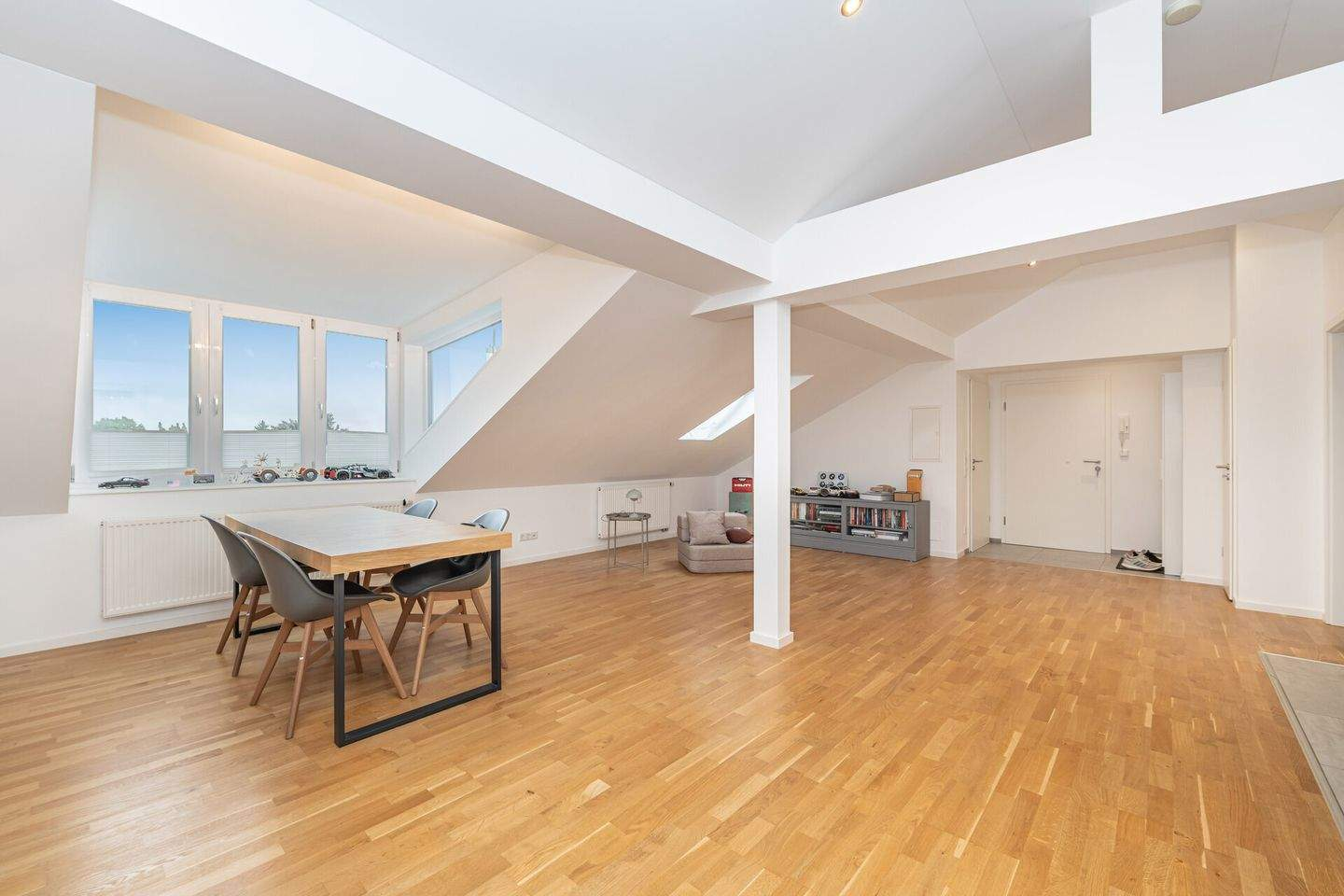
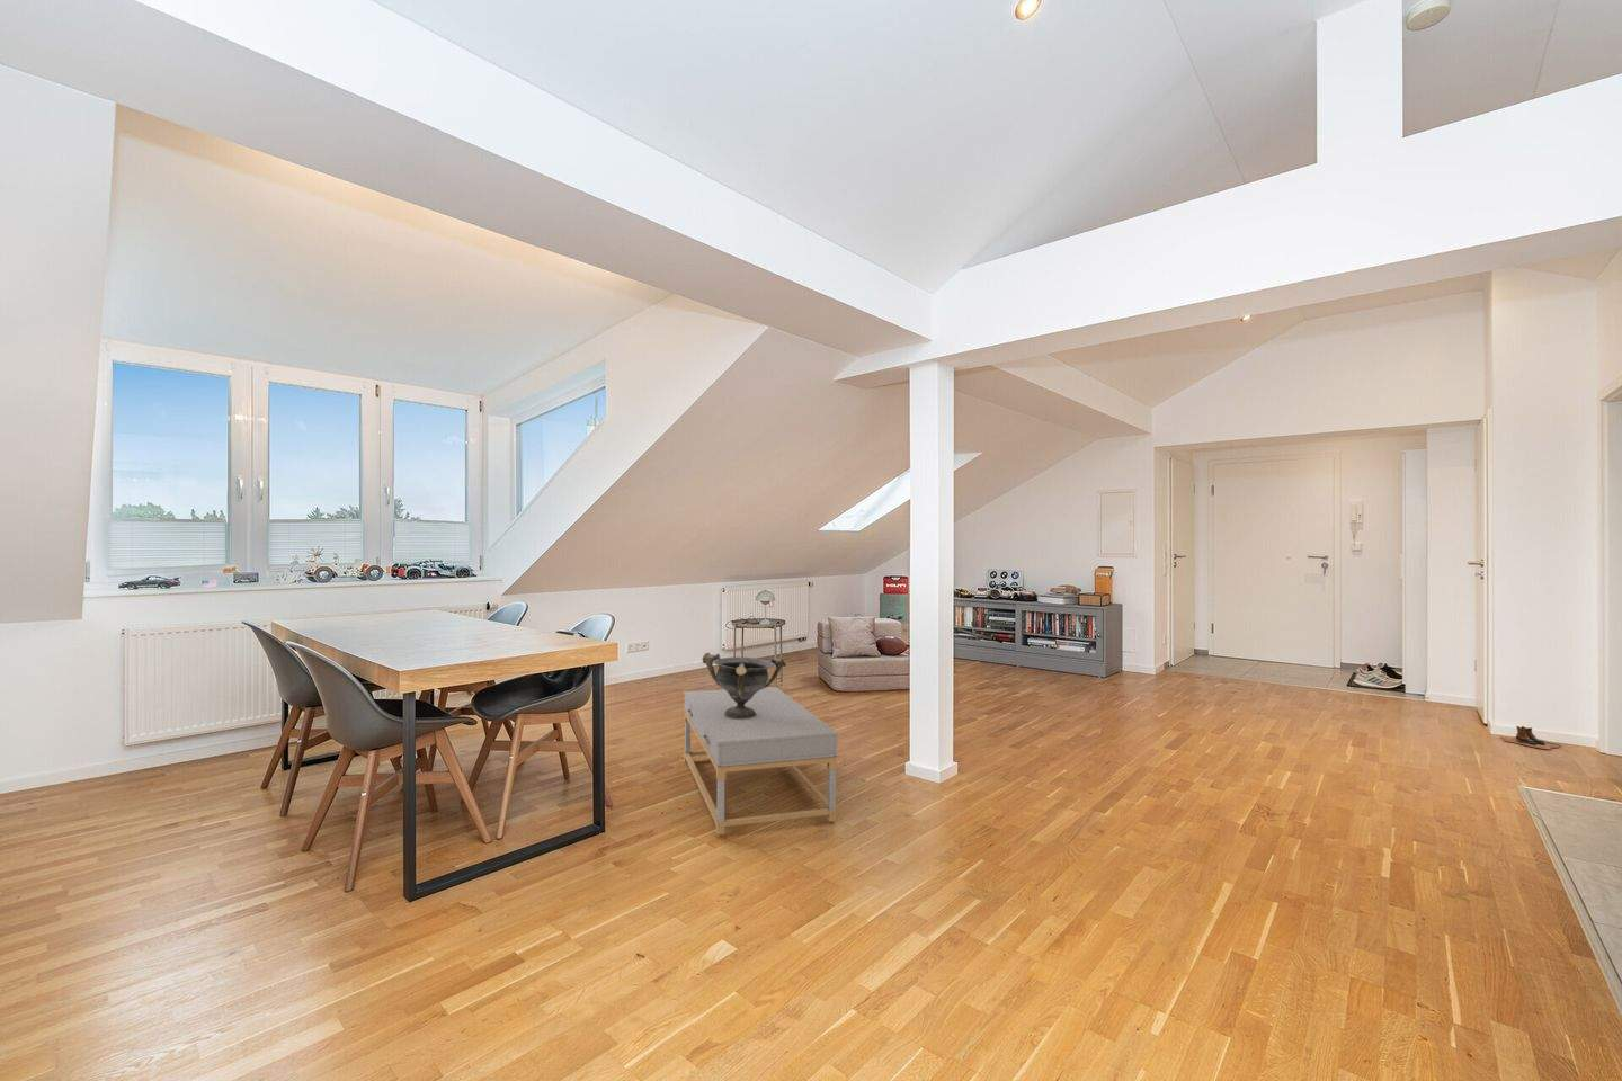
+ boots (1530, 735)
+ coffee table (749, 749)
+ decorative bowl (740, 684)
